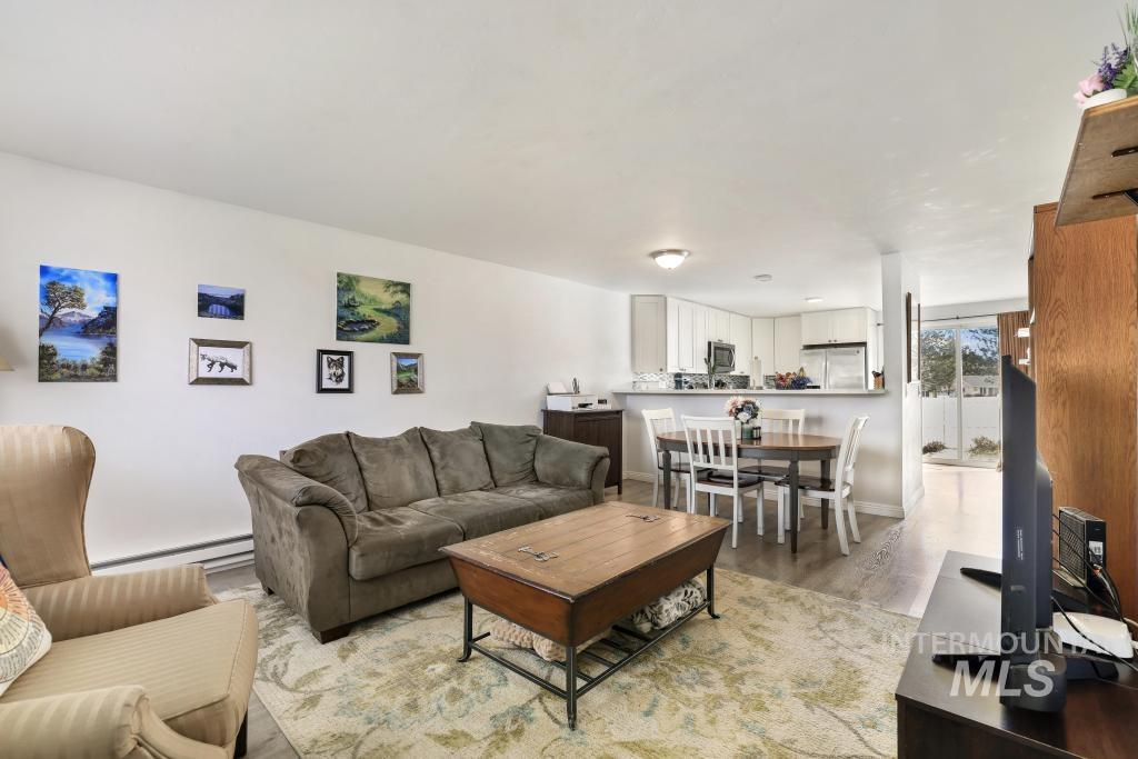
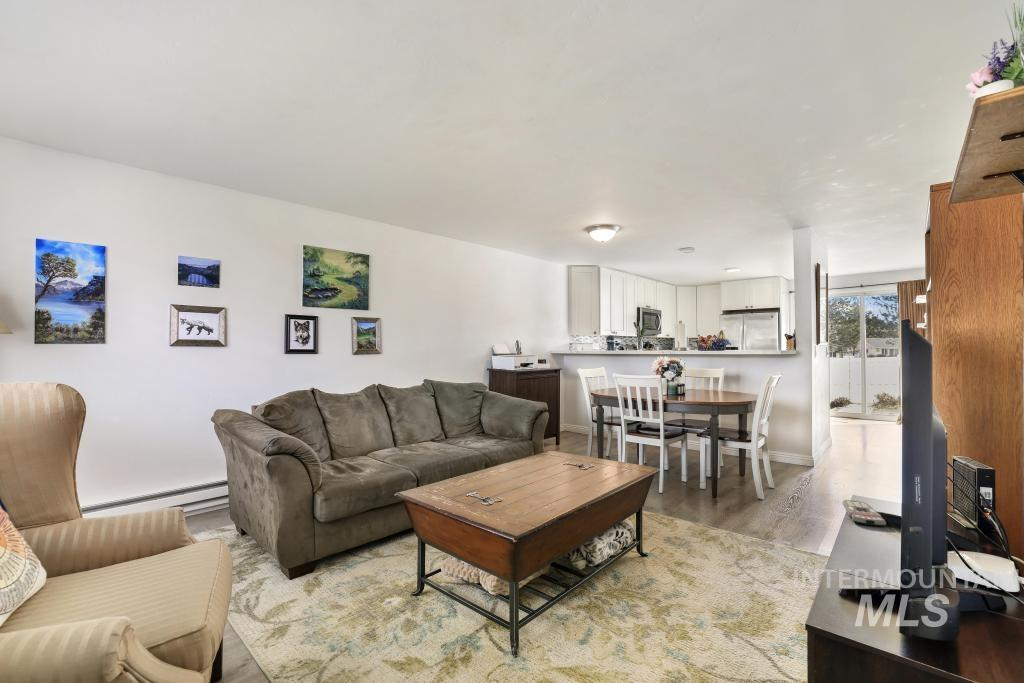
+ remote control (861, 512)
